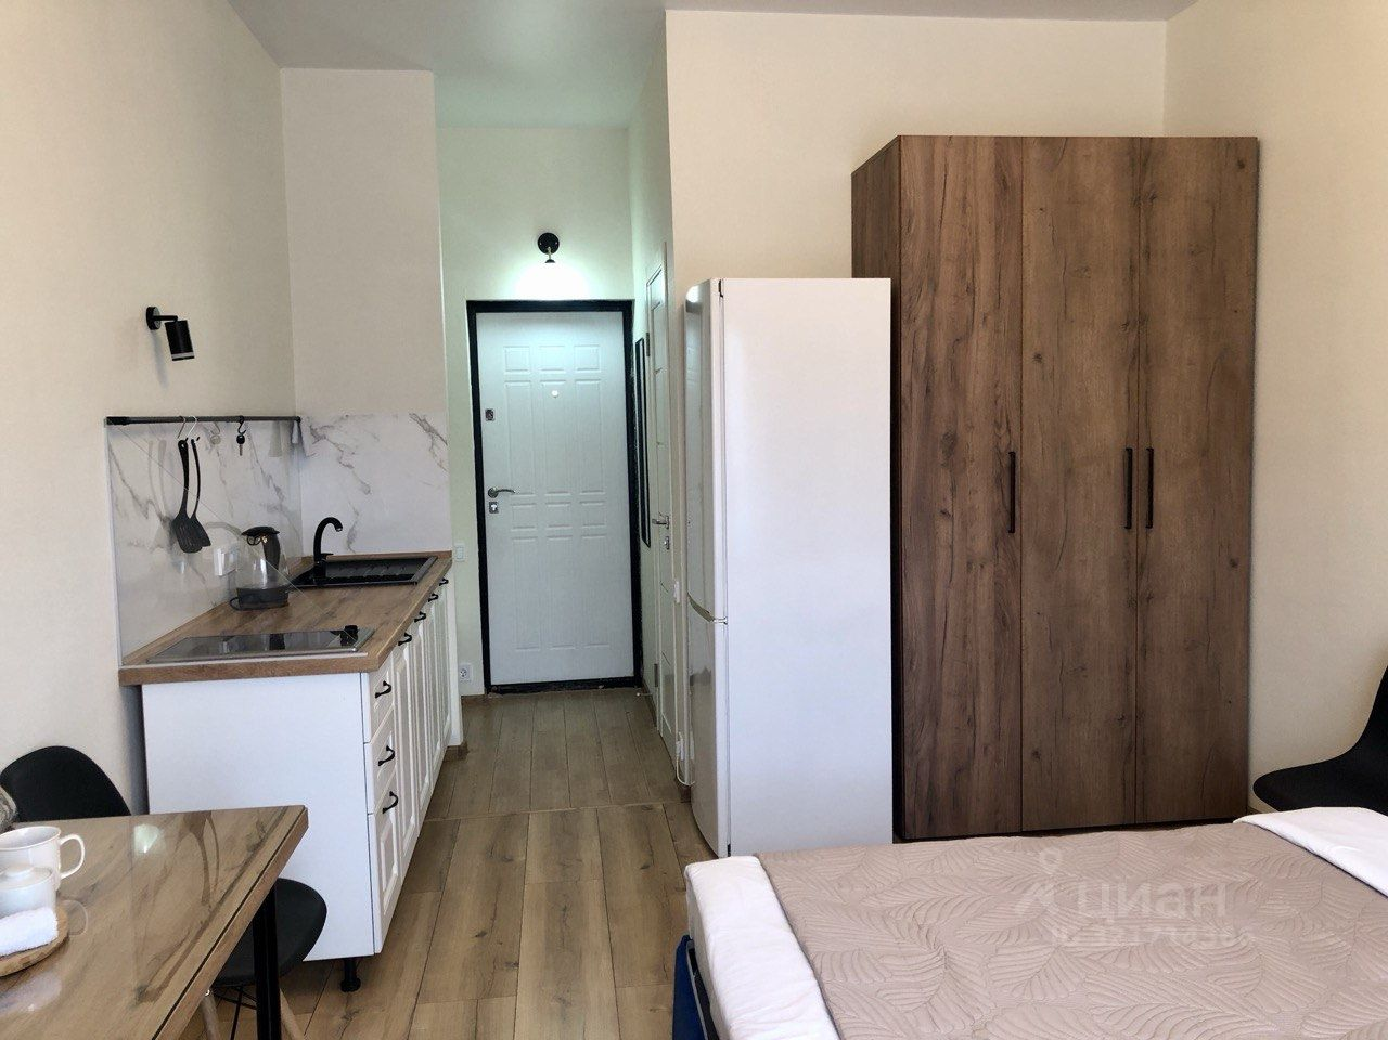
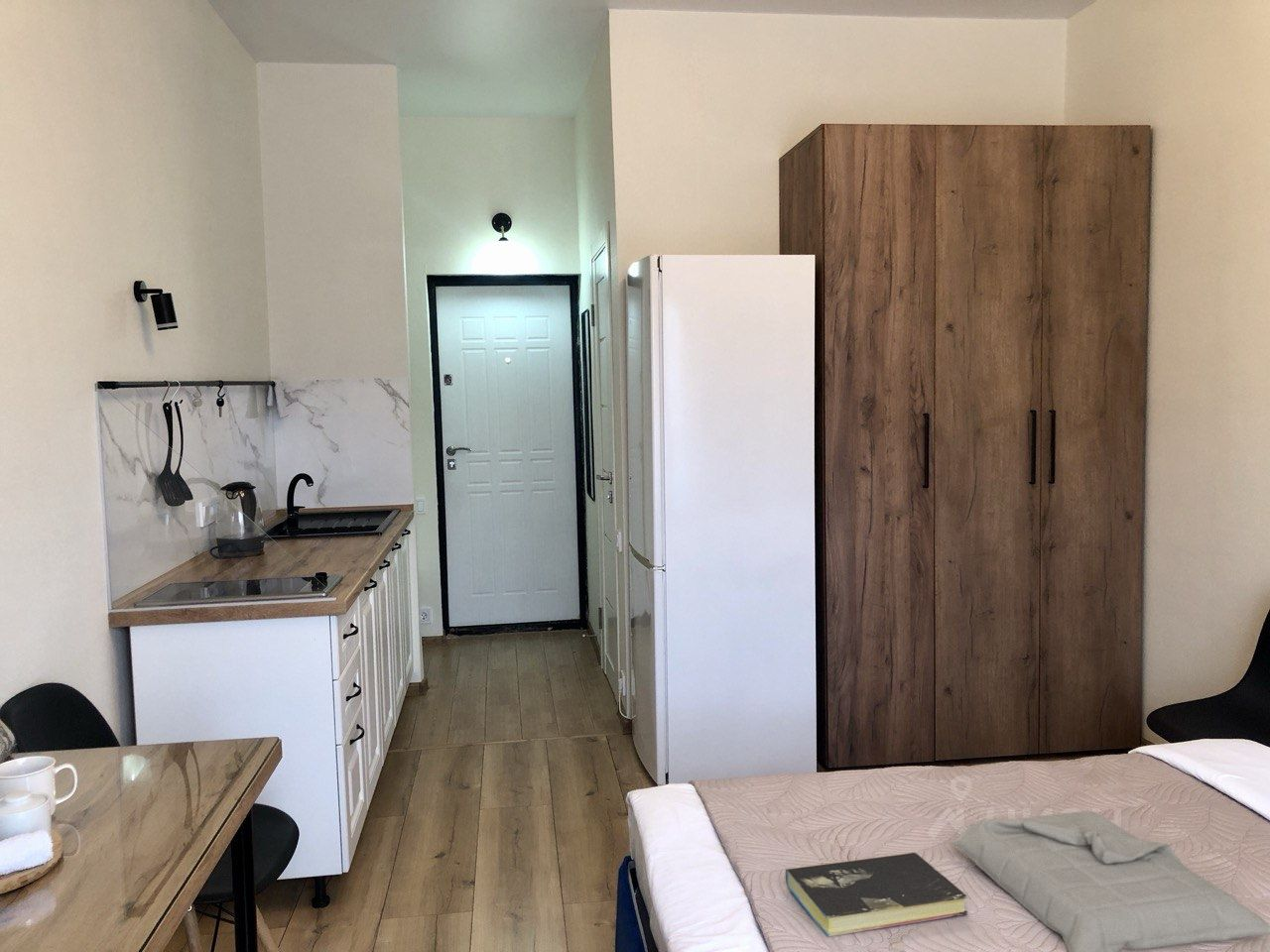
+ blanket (1092, 869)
+ book (873, 890)
